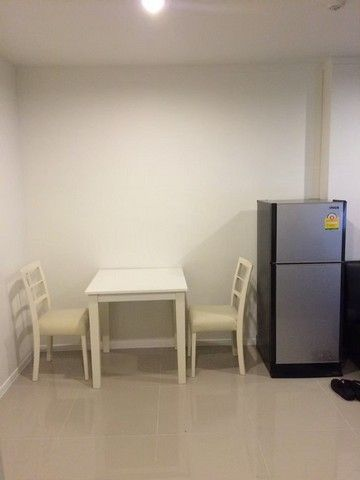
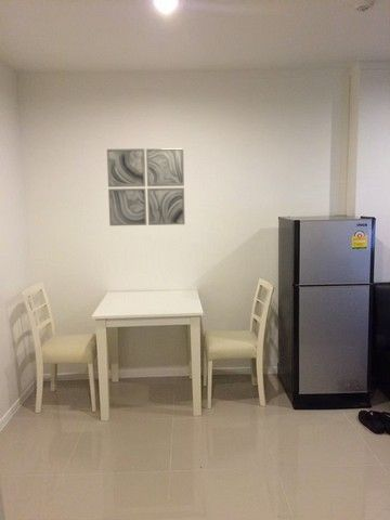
+ wall art (147, 188)
